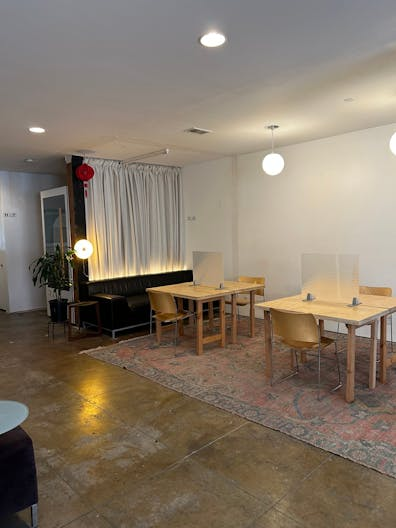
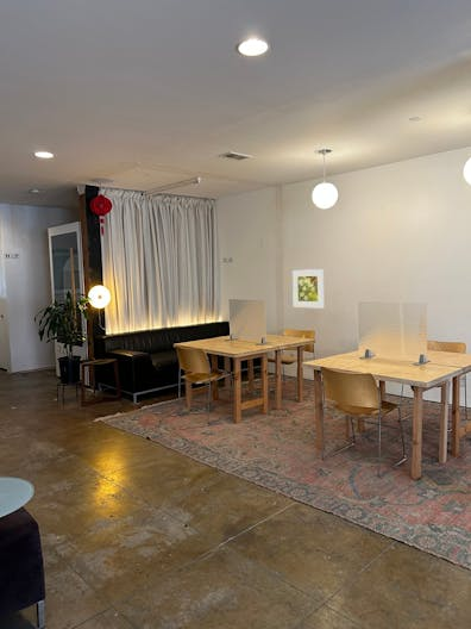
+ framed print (307, 288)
